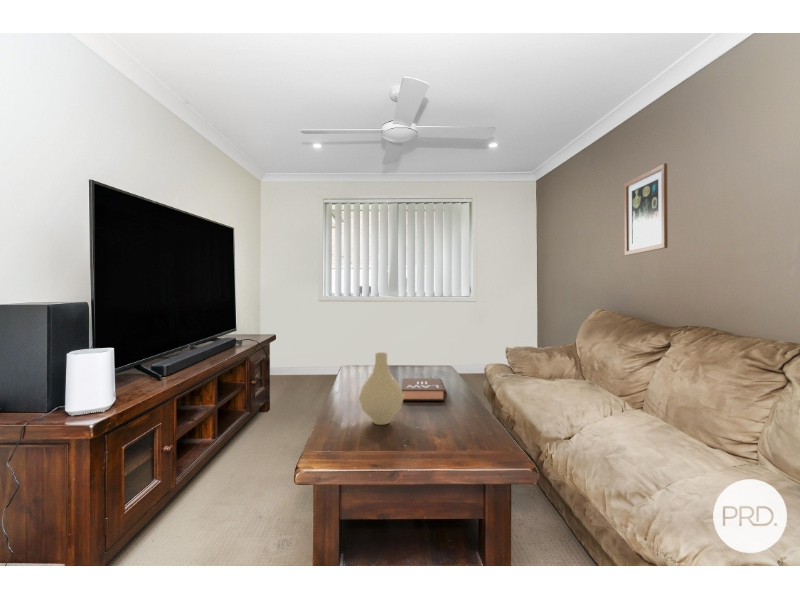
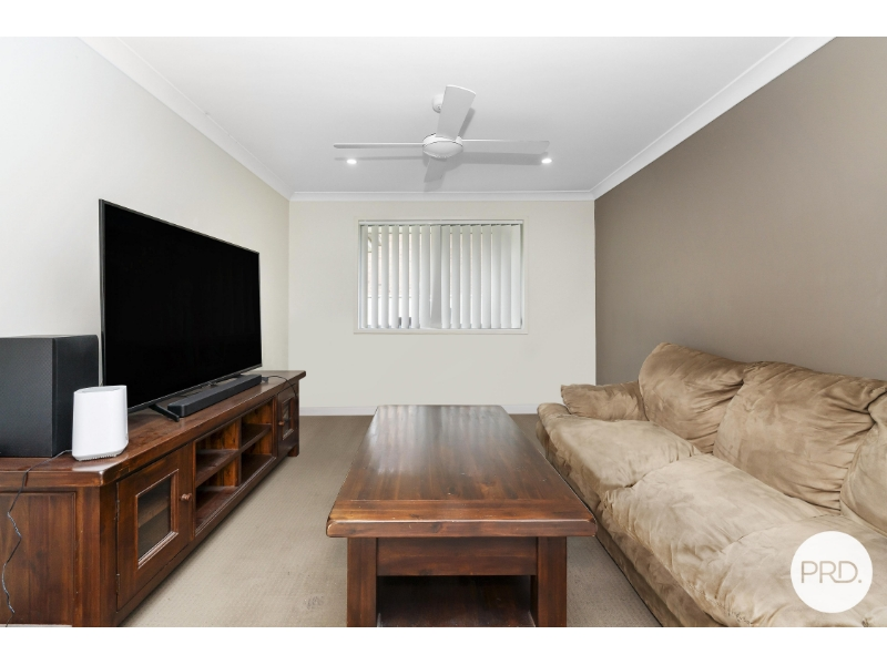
- wall art (644, 213)
- book (423, 388)
- vase (381, 387)
